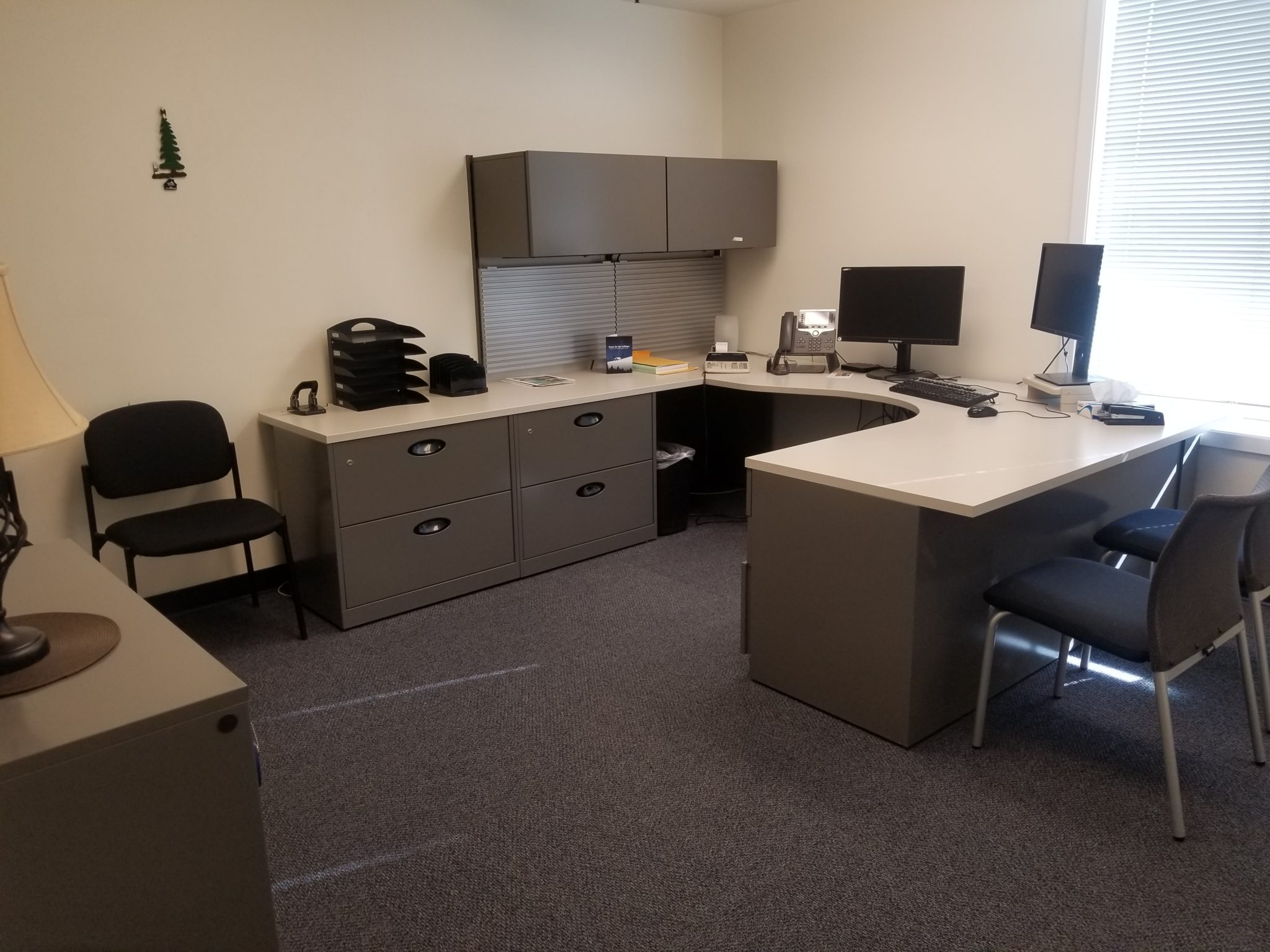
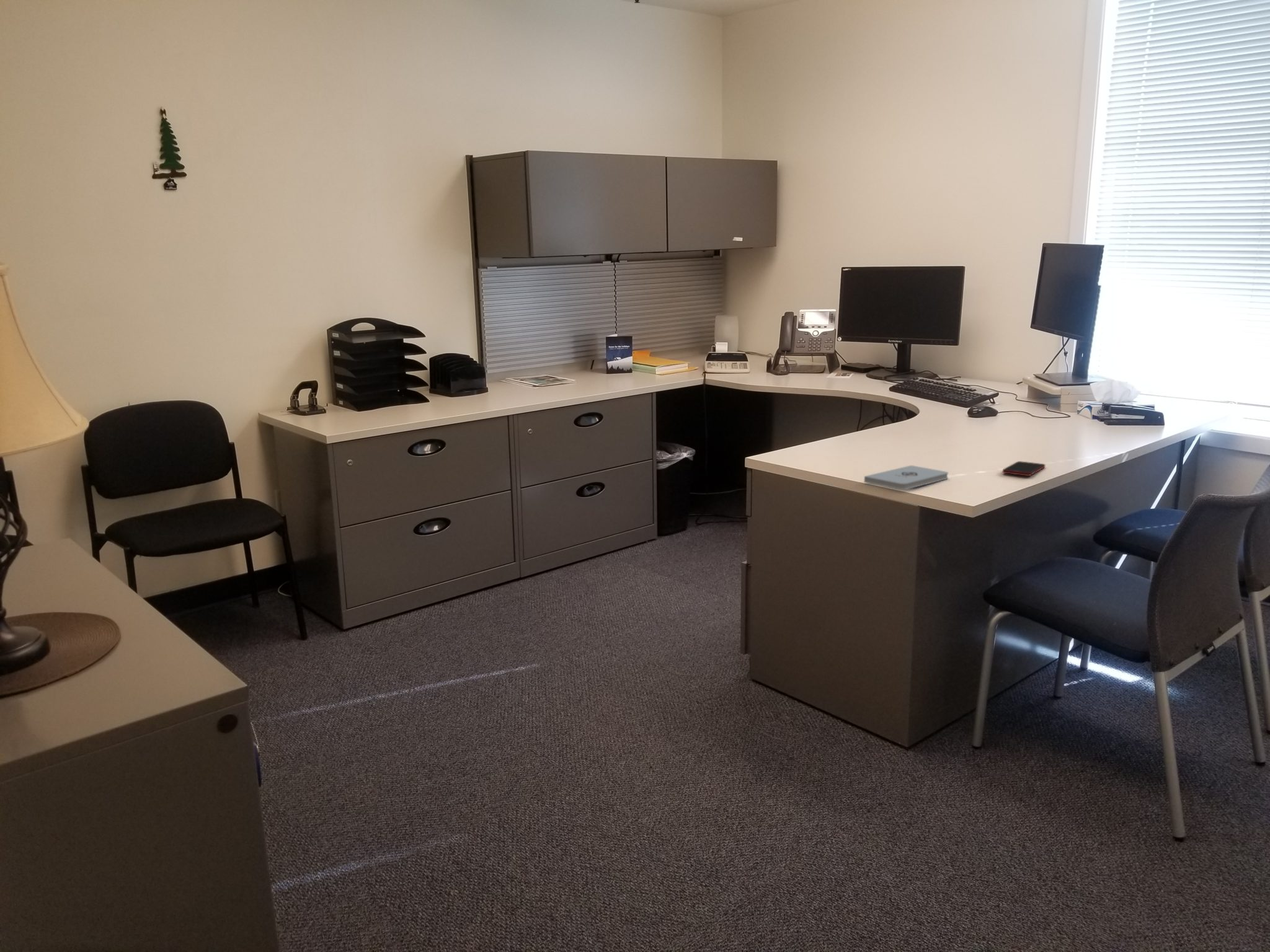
+ cell phone (1024, 469)
+ notepad (907, 477)
